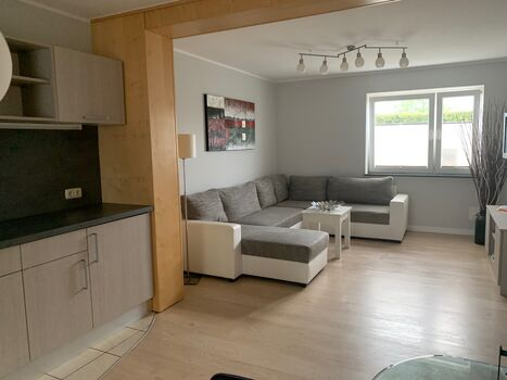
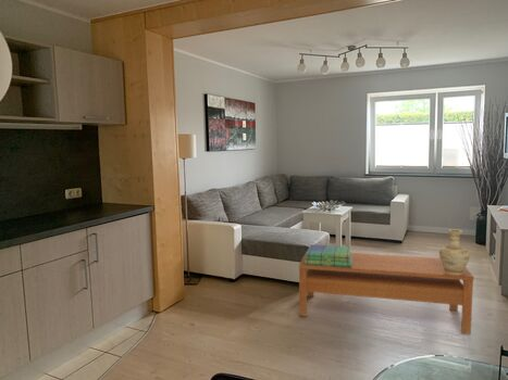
+ stack of books (329, 255)
+ coffee table (379, 287)
+ vase (454, 251)
